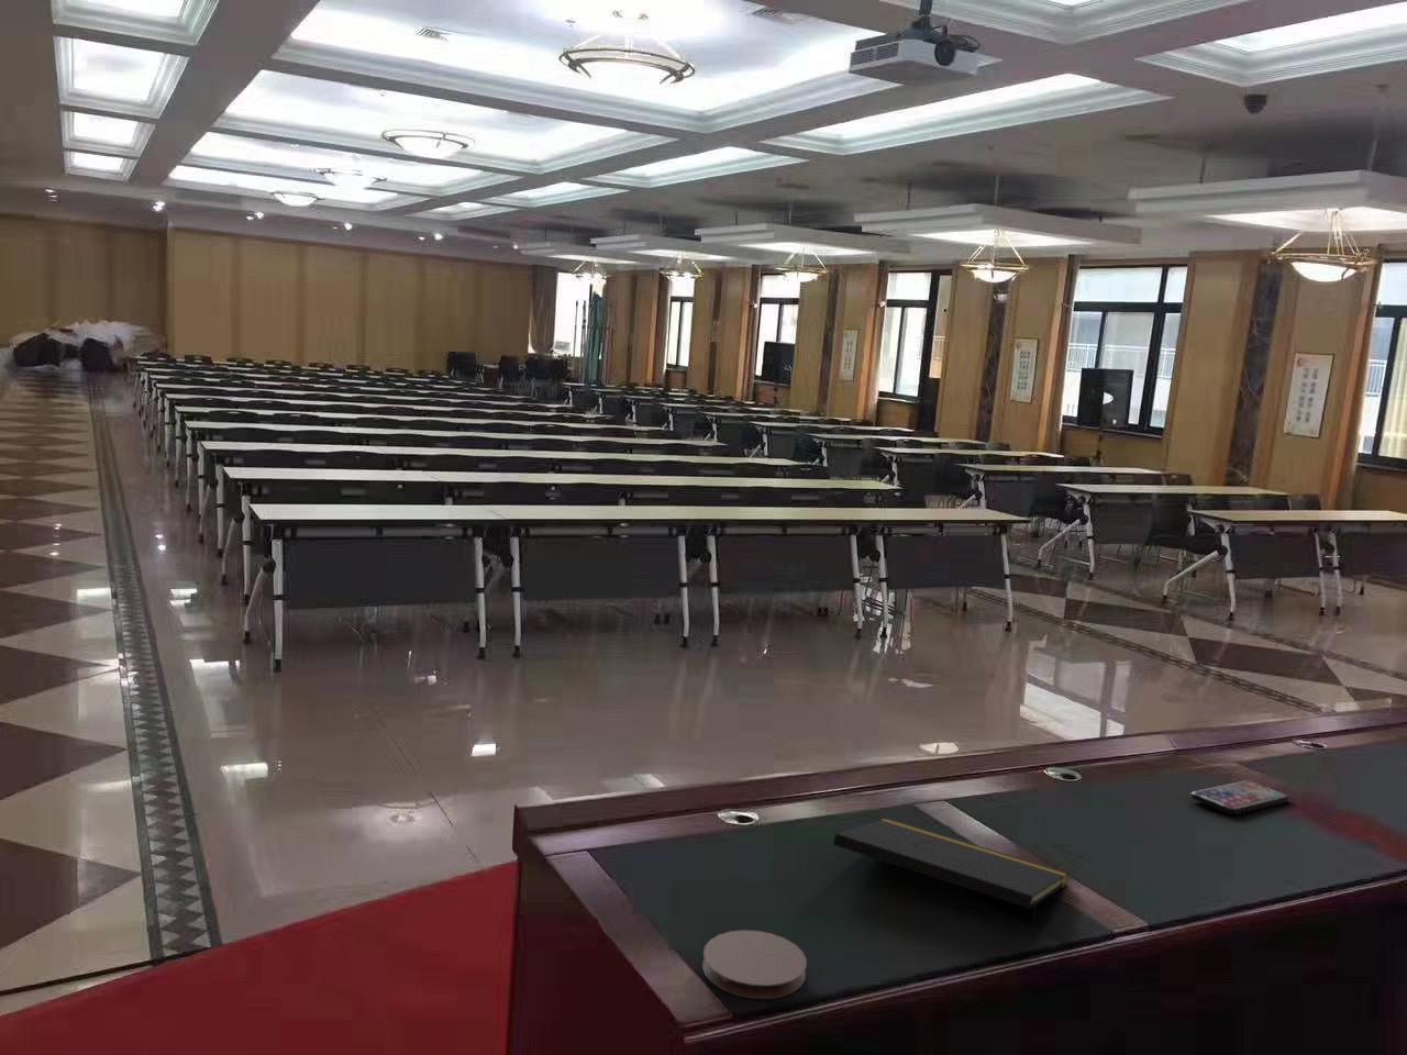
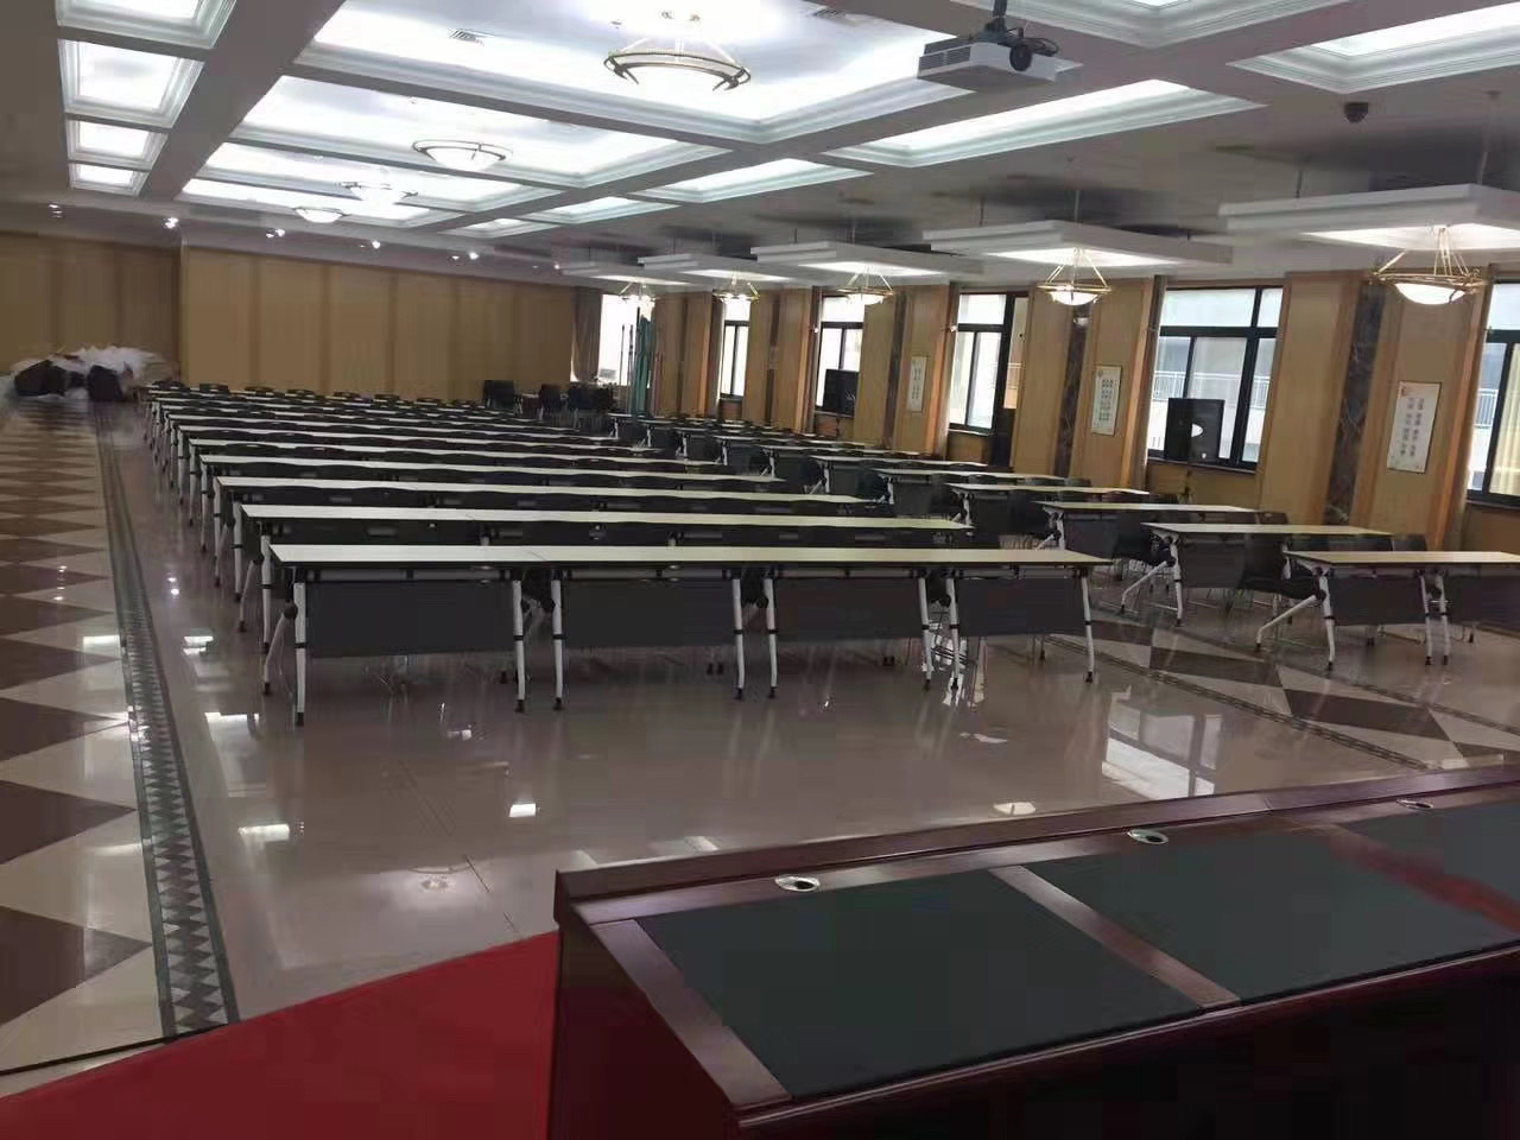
- coaster (754, 963)
- notepad (951, 858)
- smartphone (1240, 797)
